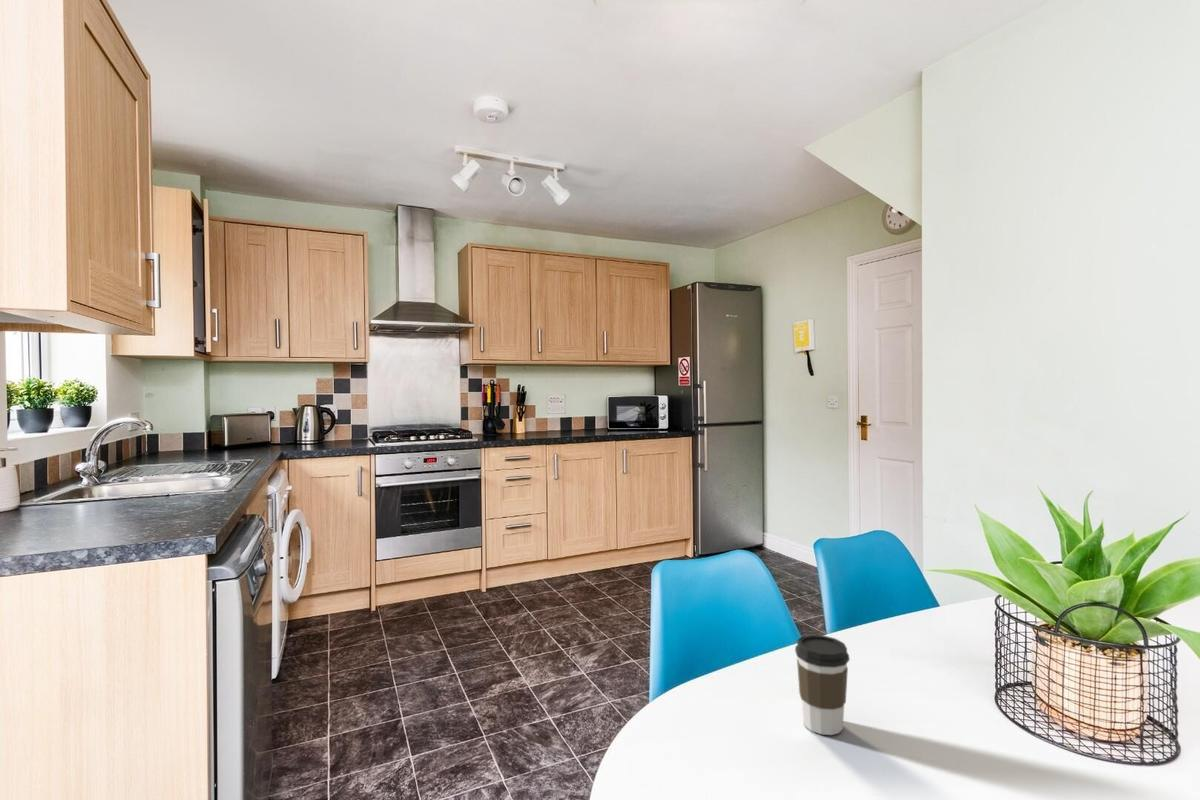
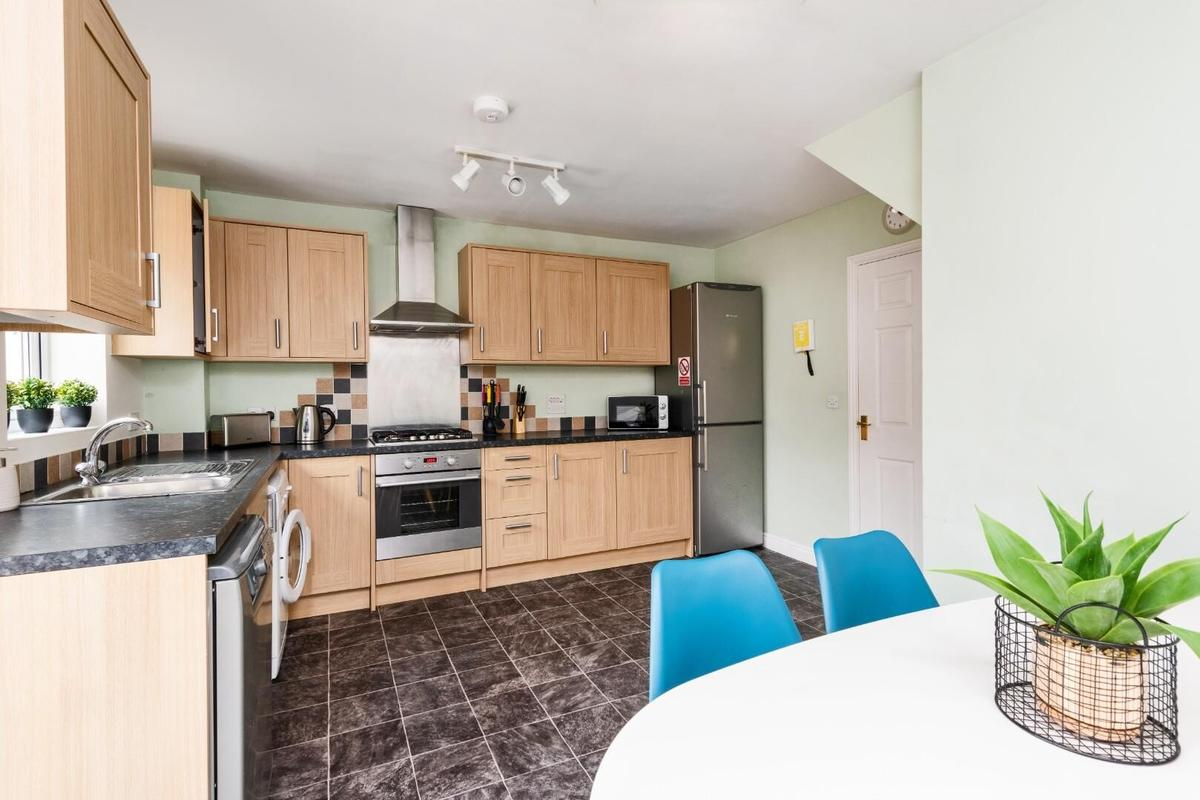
- coffee cup (822, 684)
